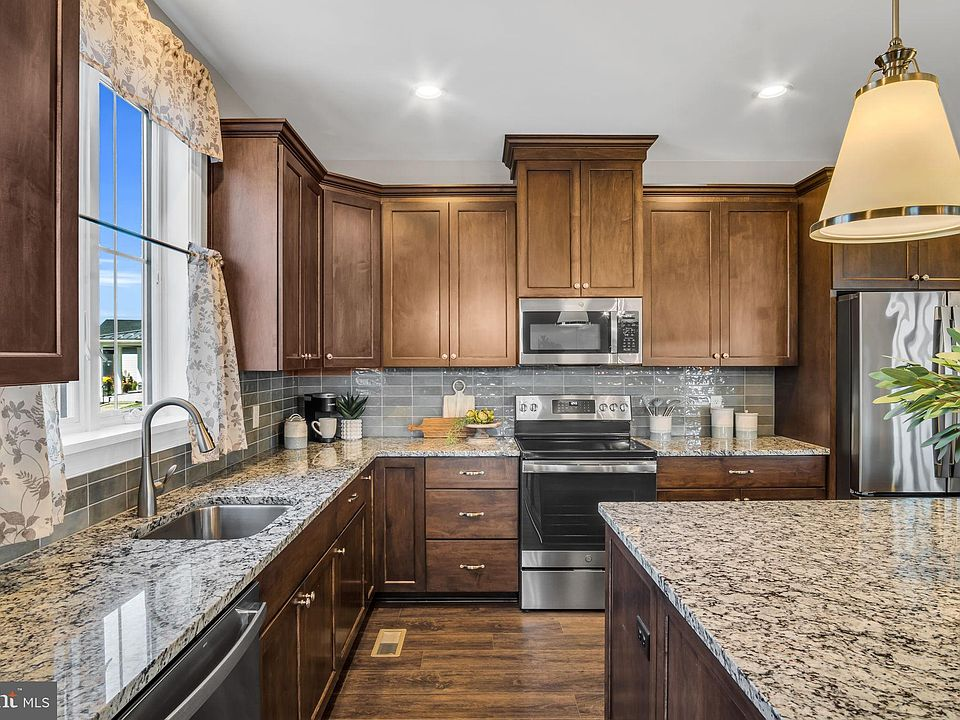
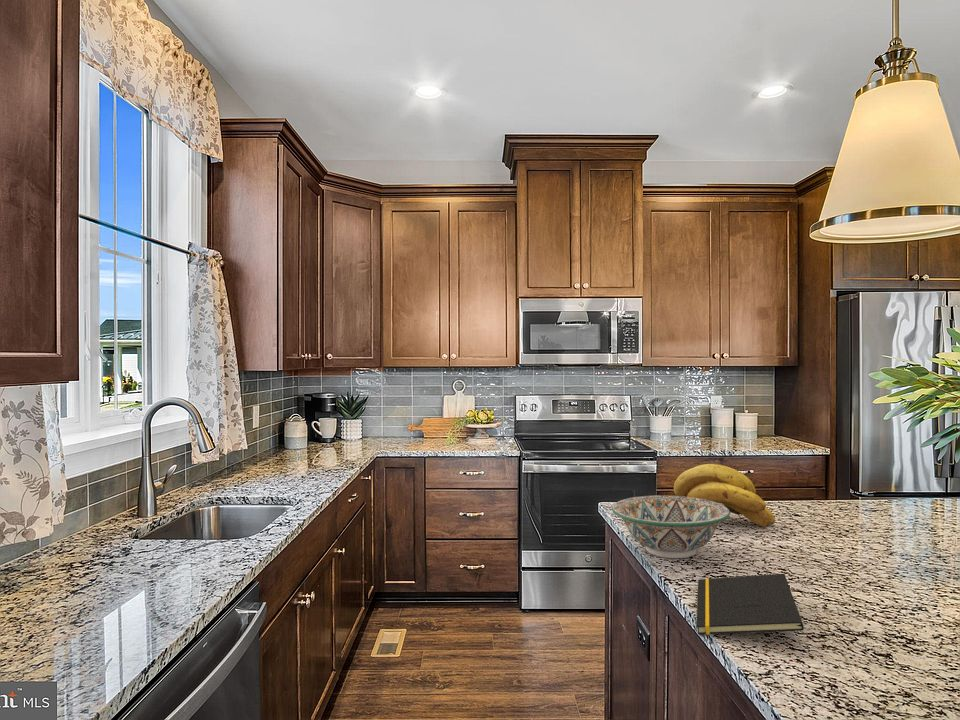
+ notepad (744, 601)
+ decorative bowl (669, 528)
+ banana bunch (723, 493)
